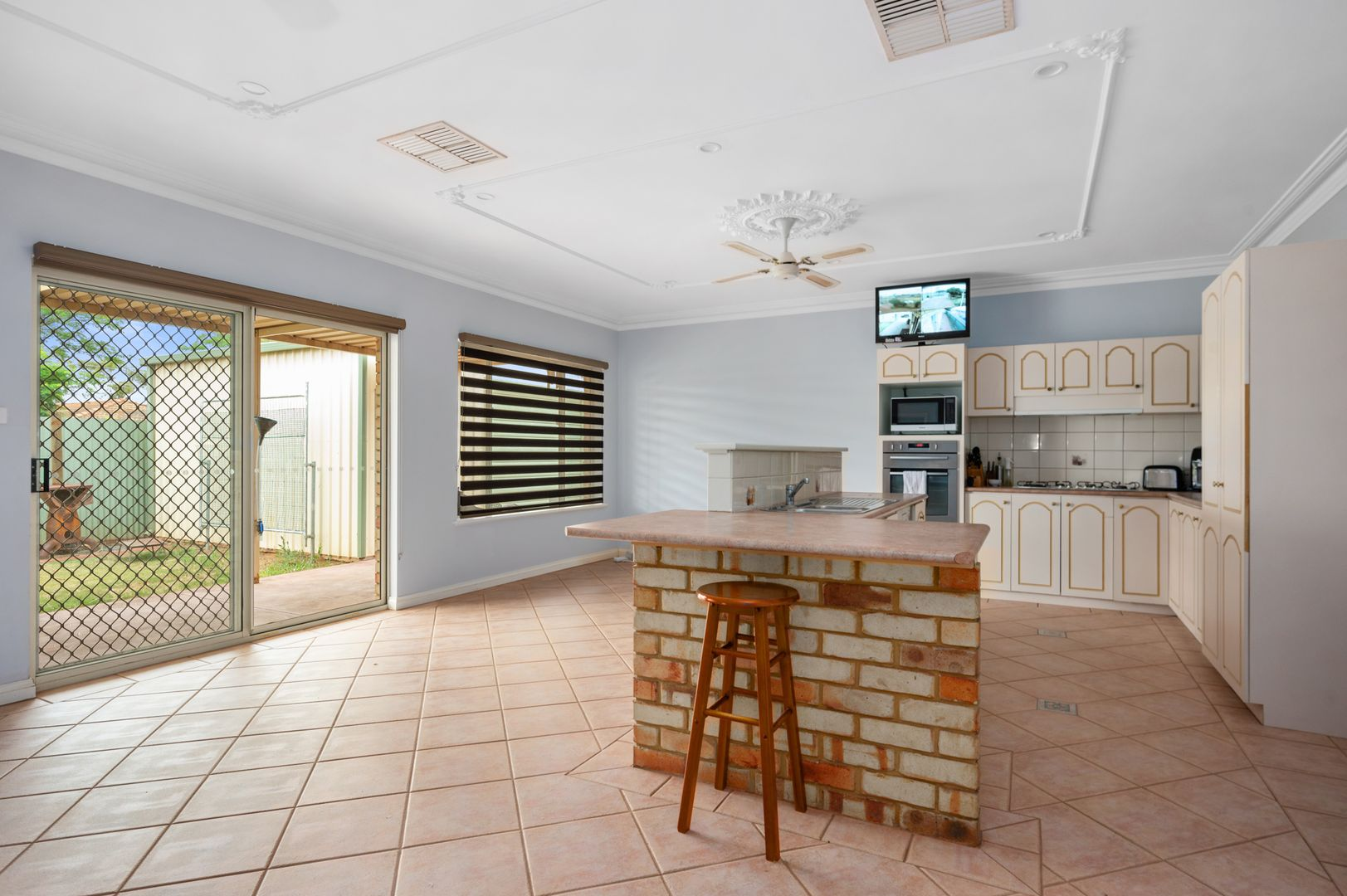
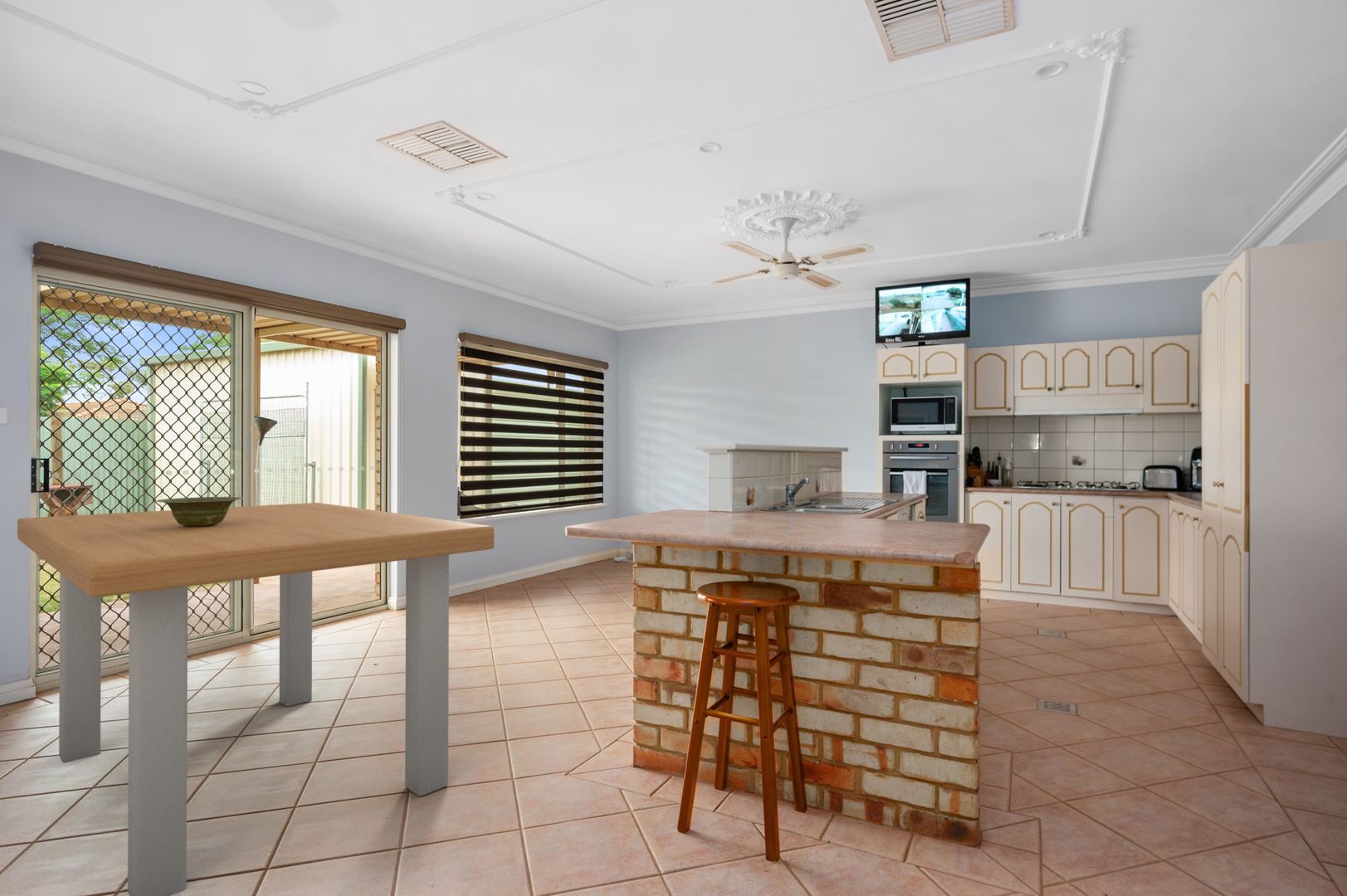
+ dining table (280, 645)
+ dish (200, 512)
